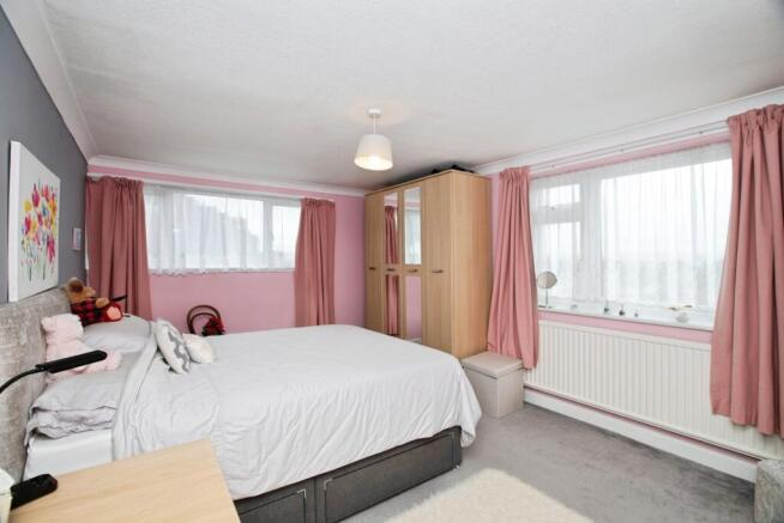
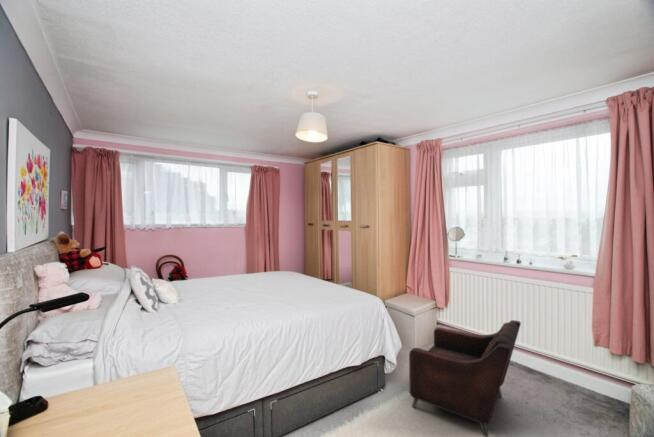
+ armchair (466, 363)
